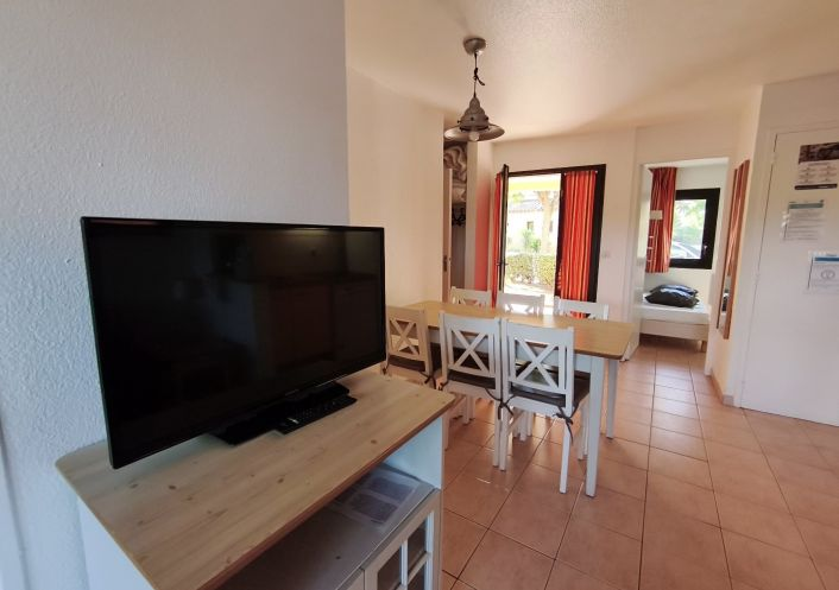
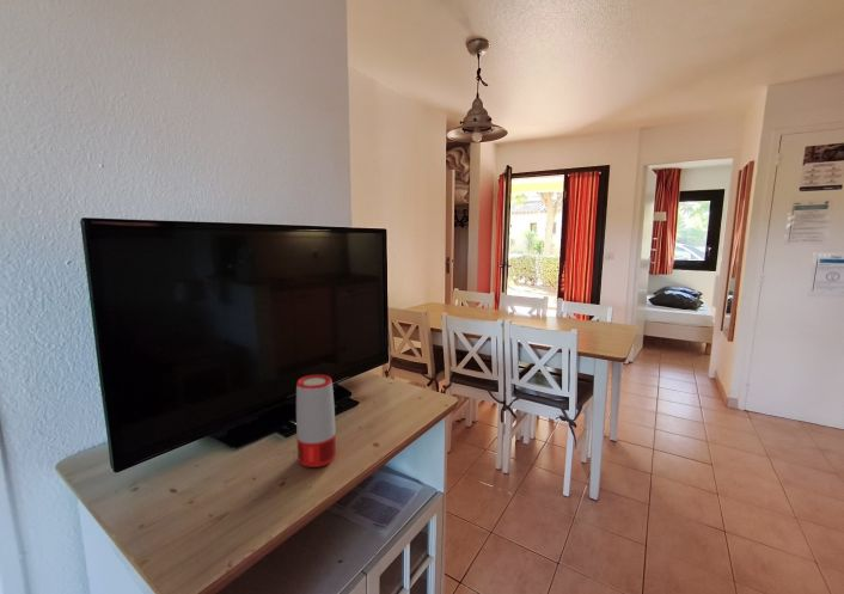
+ speaker (316, 420)
